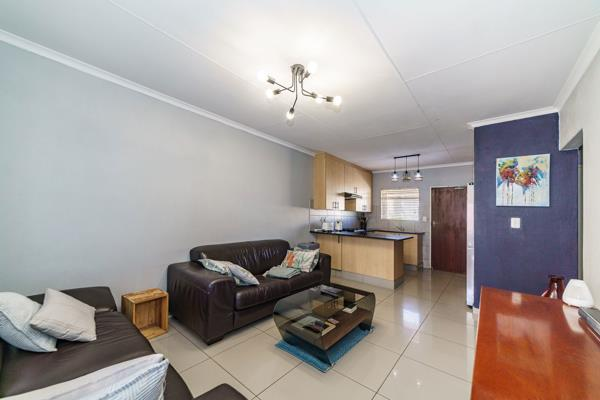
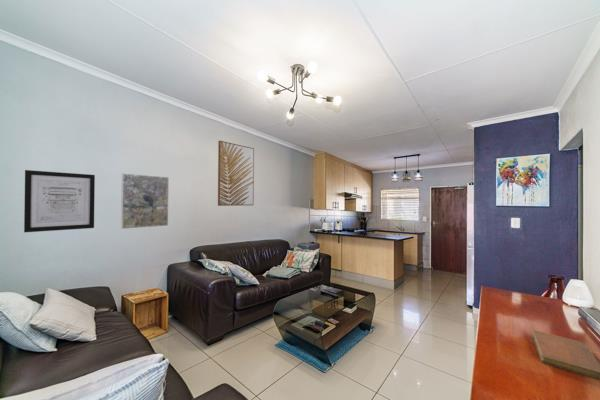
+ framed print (146, 201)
+ notebook (564, 351)
+ wall art (62, 201)
+ wall art (237, 175)
